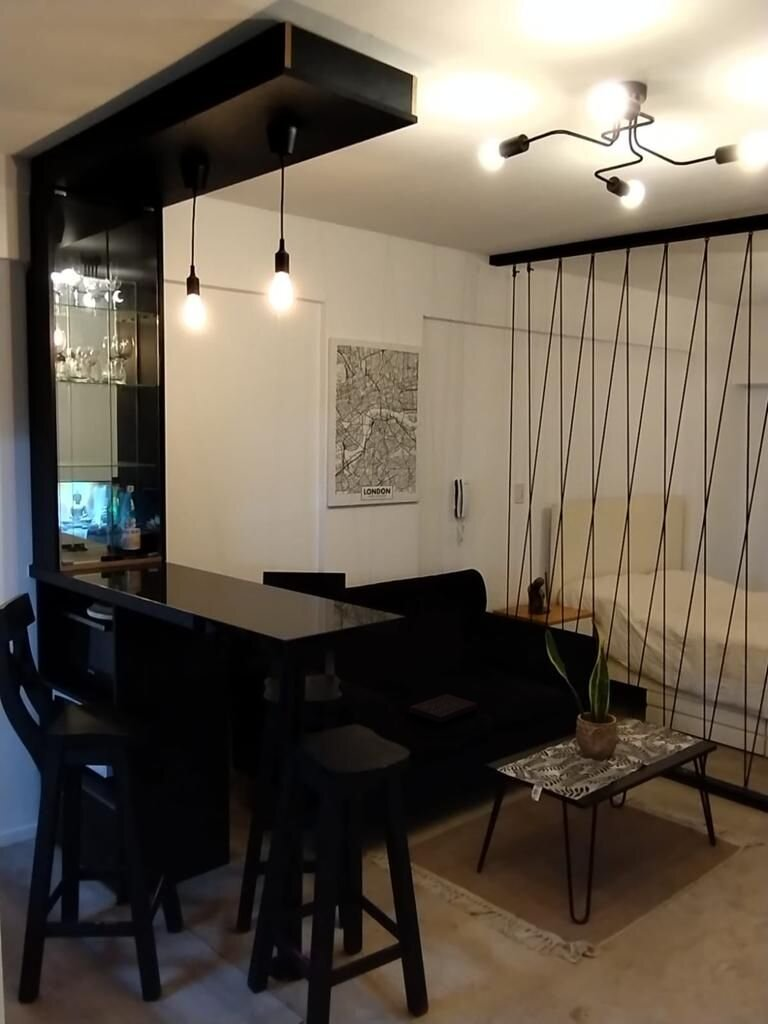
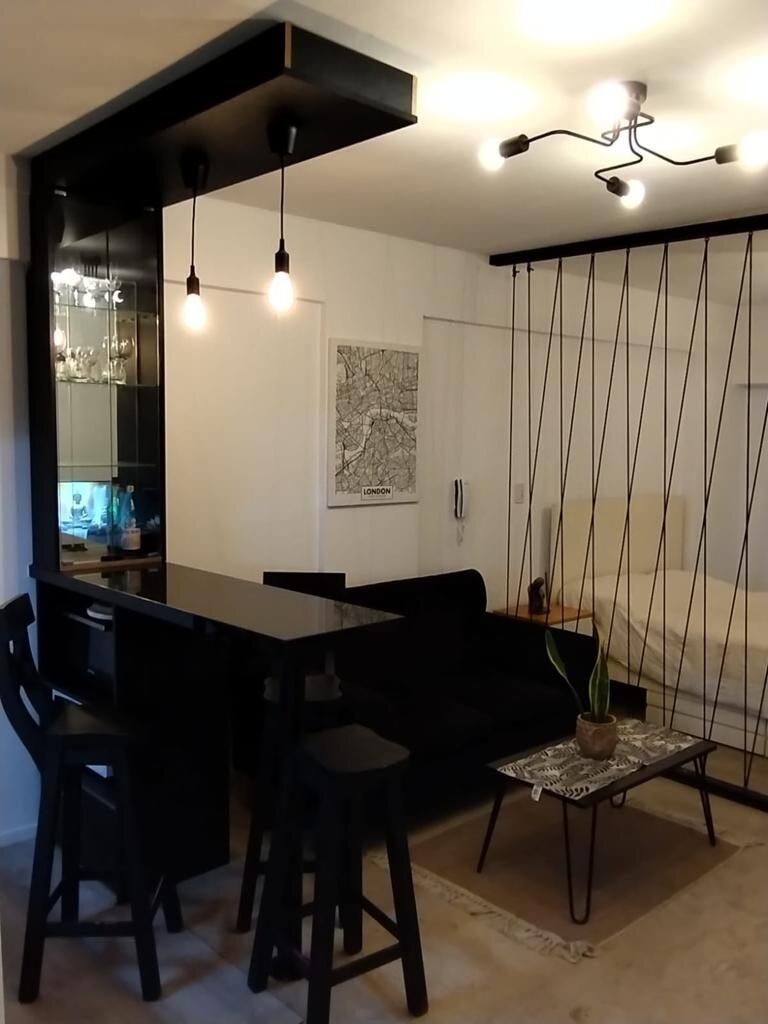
- book (443, 707)
